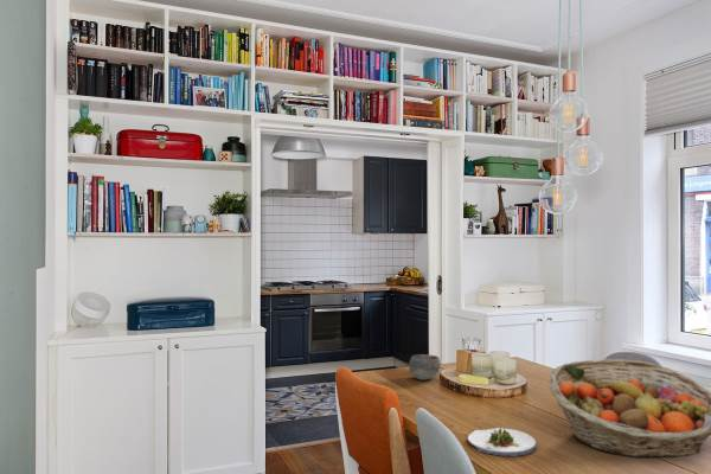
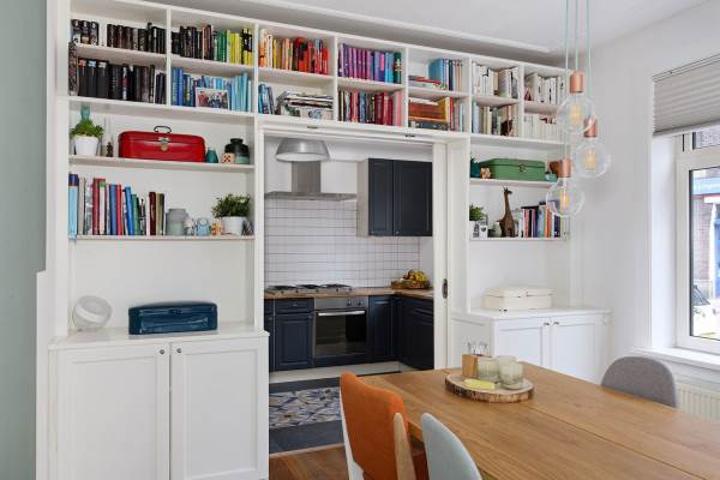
- bowl (424, 367)
- fruit basket (632, 405)
- salad plate (501, 436)
